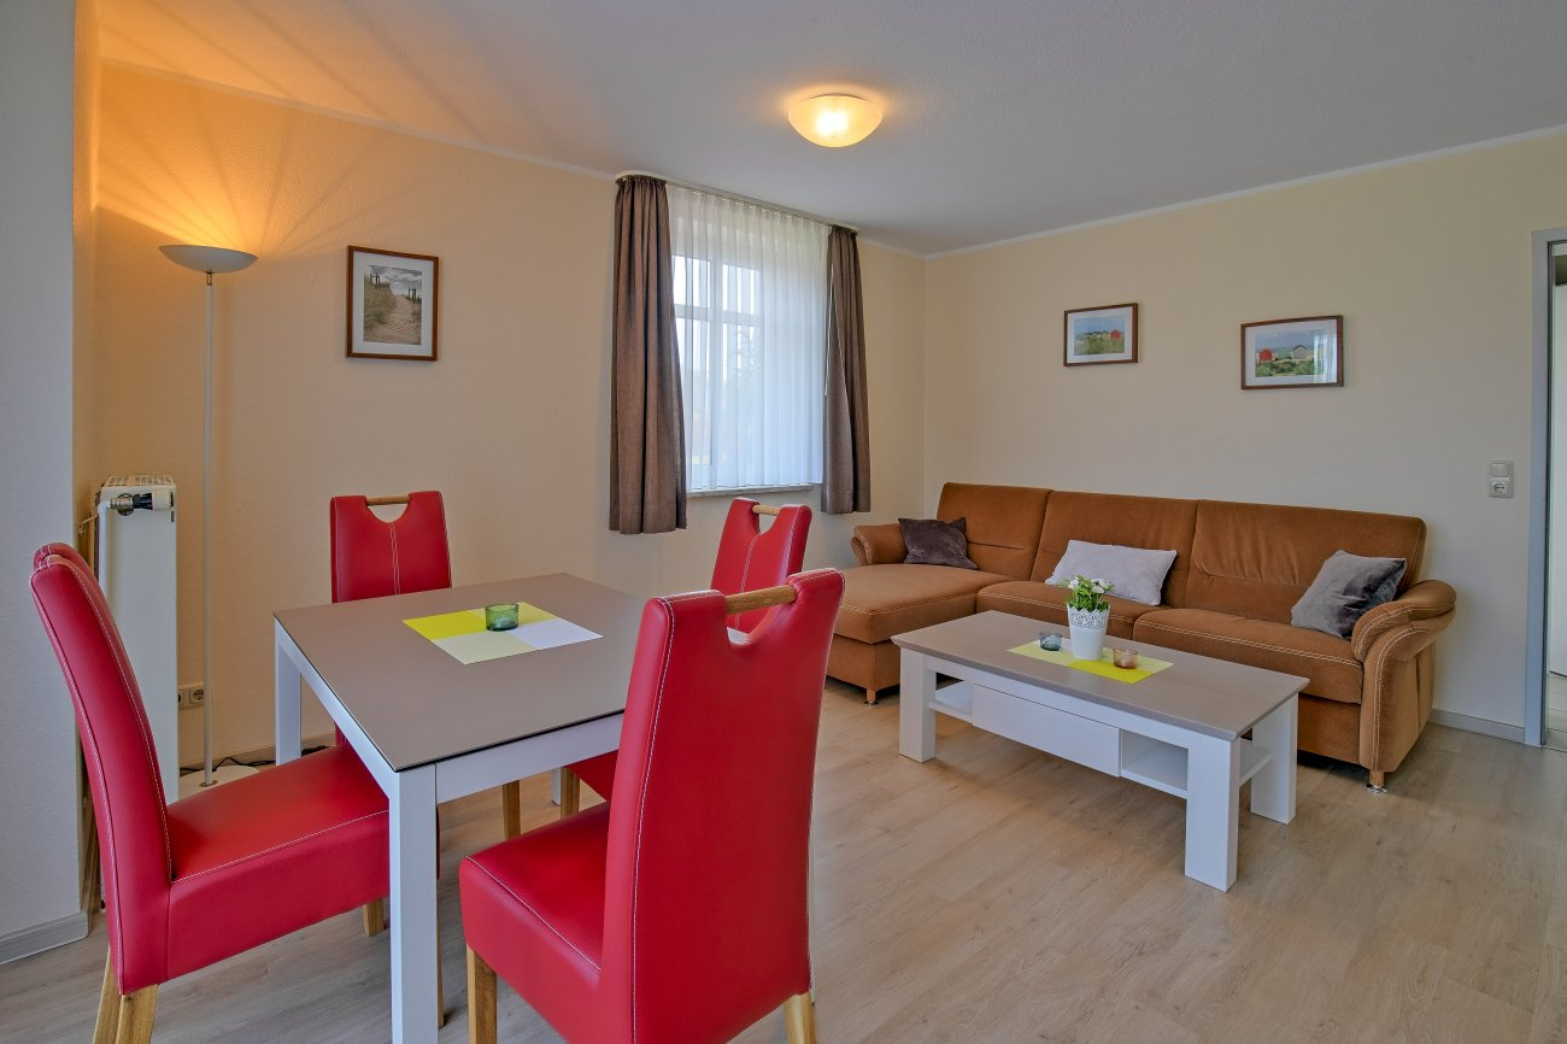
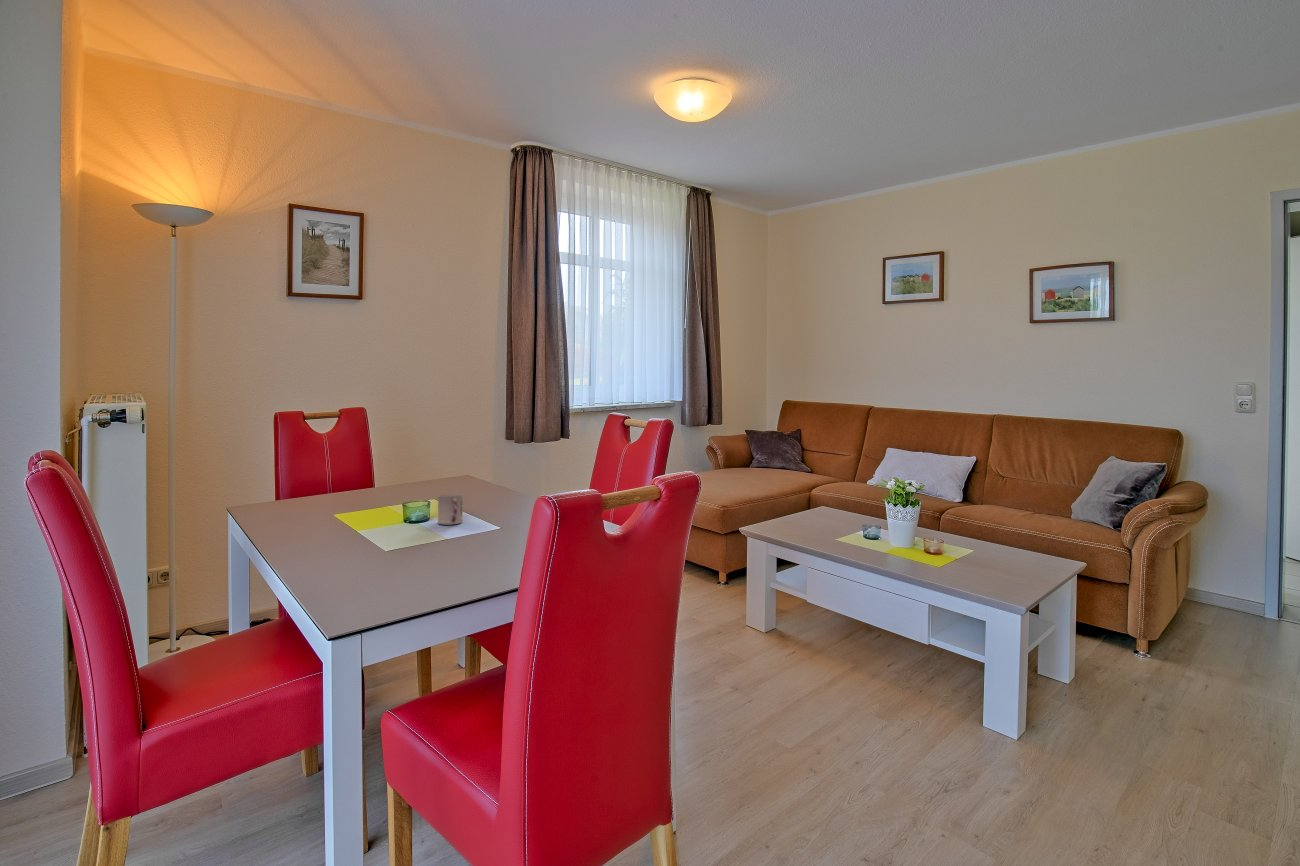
+ cup (451, 509)
